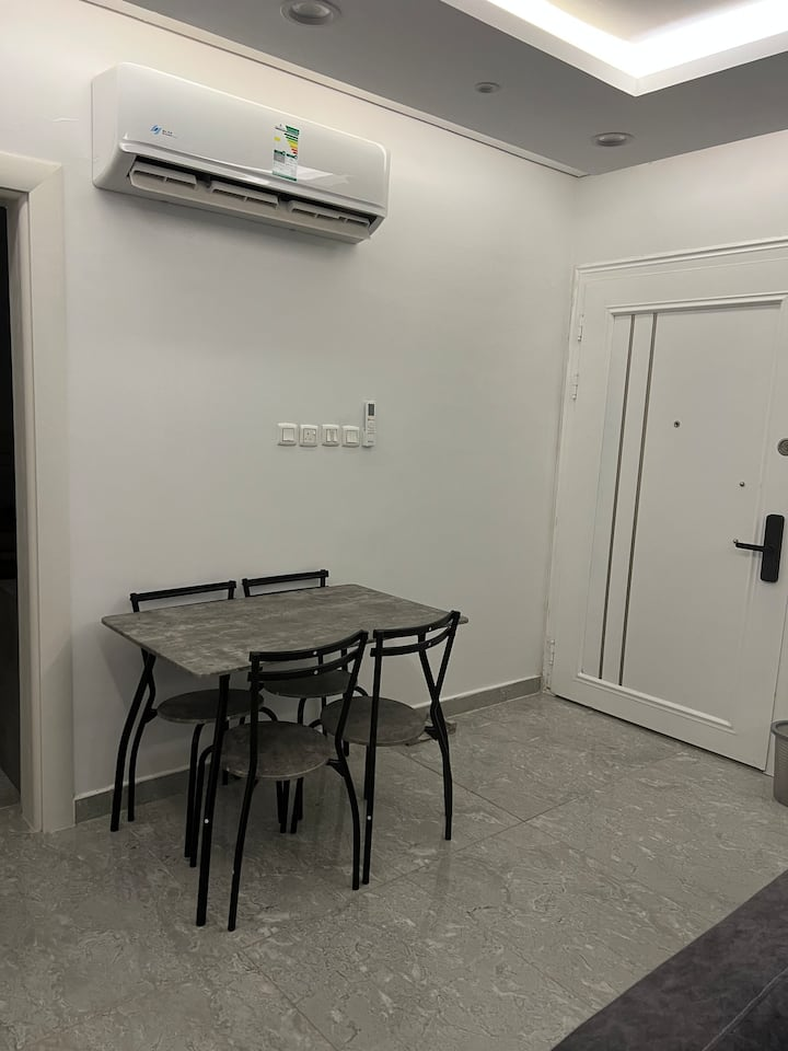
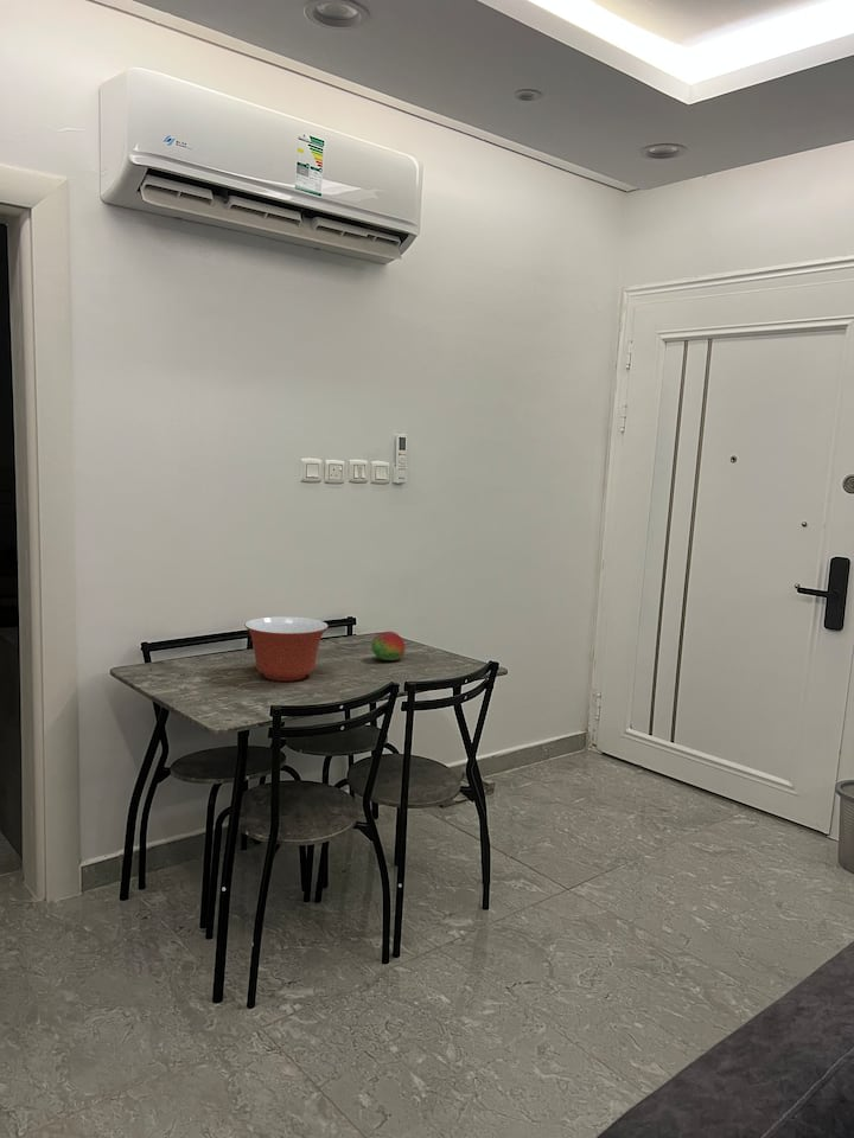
+ mixing bowl (286, 650)
+ fruit (388, 646)
